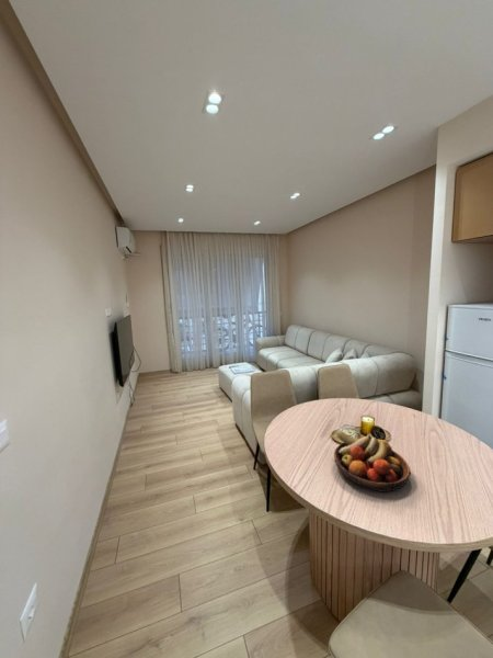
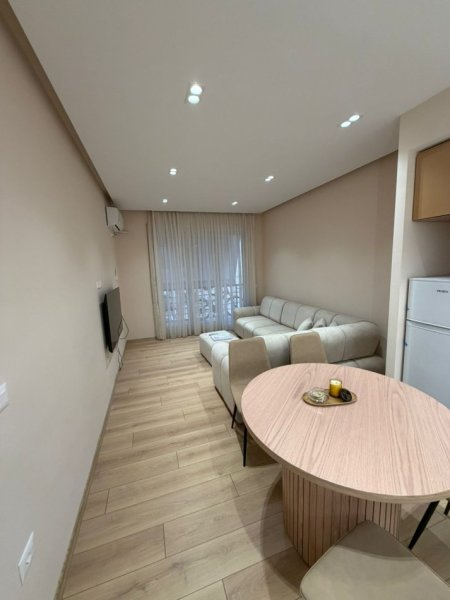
- fruit bowl (369, 456)
